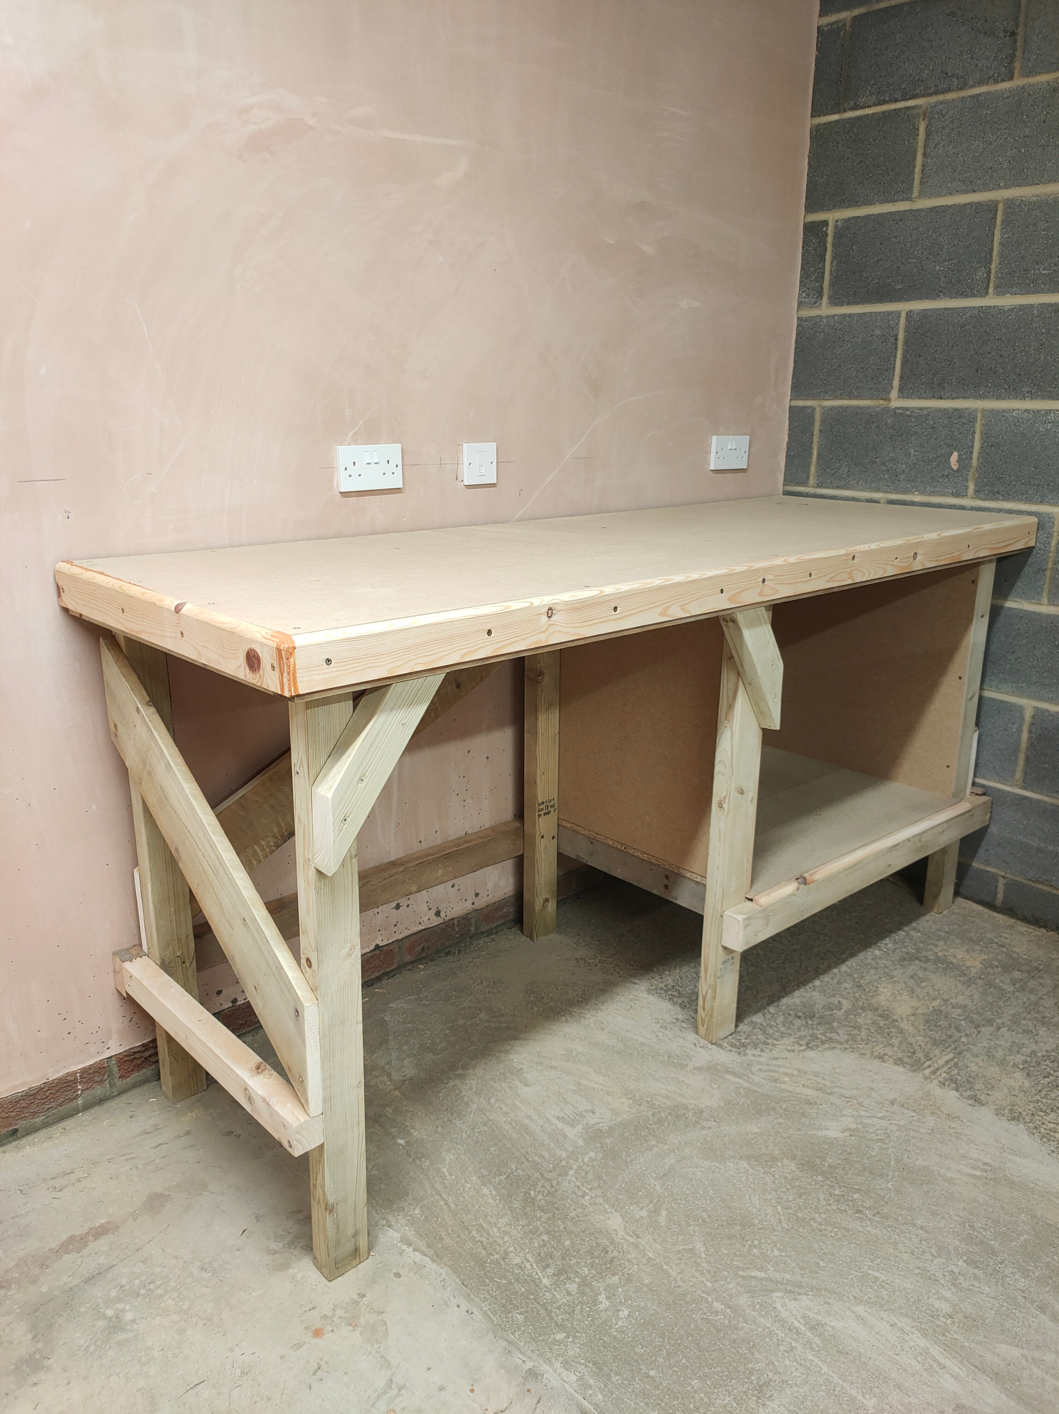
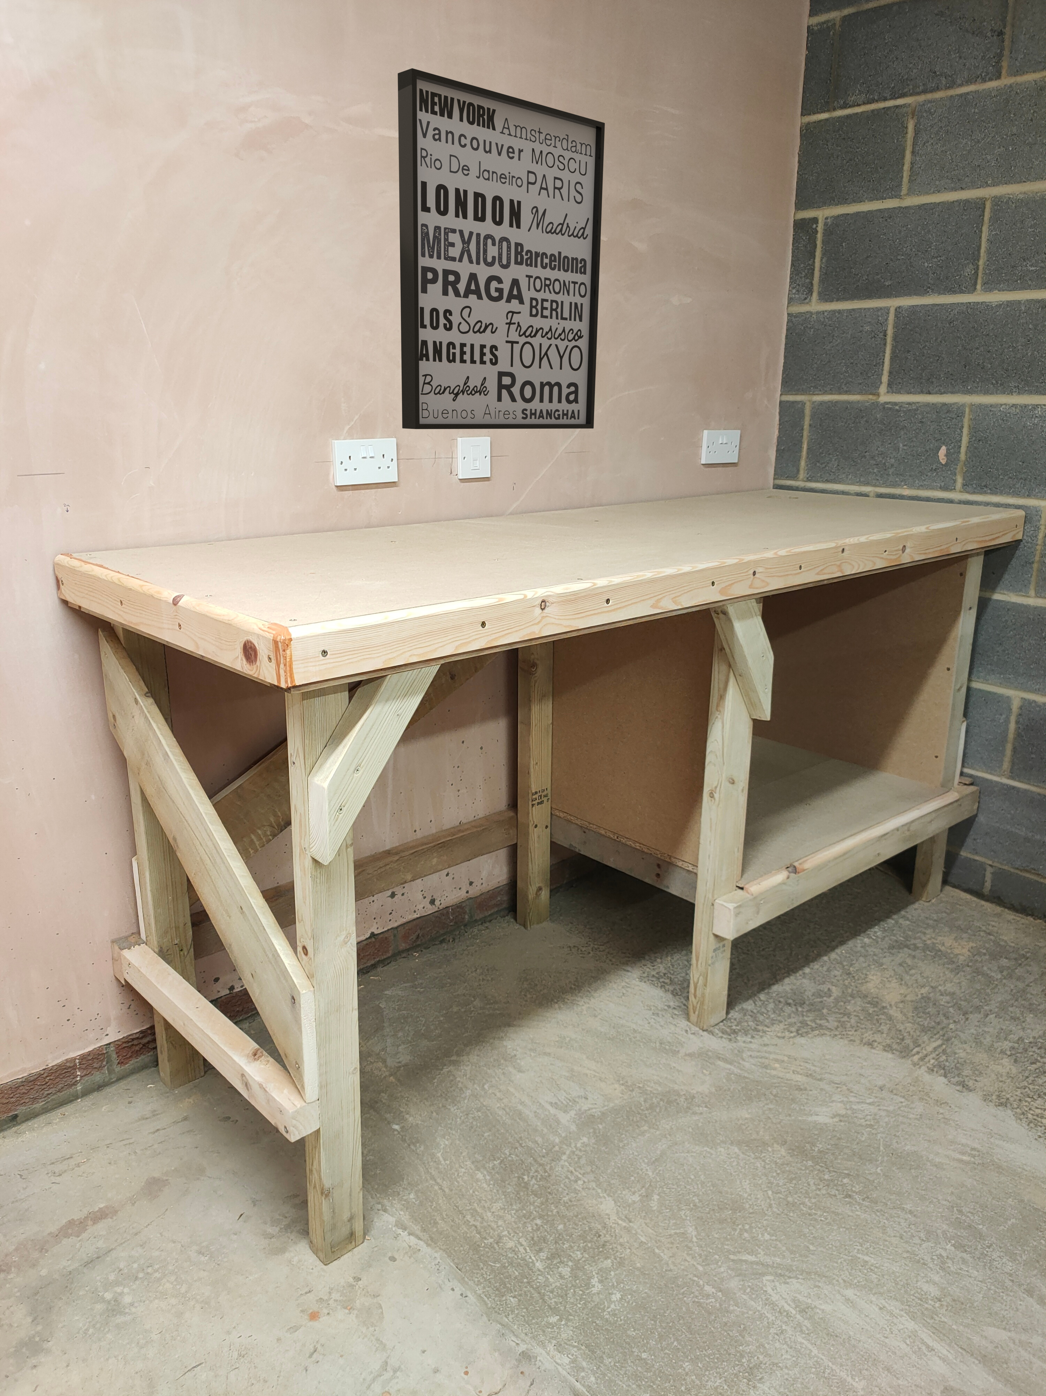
+ wall art (507, 270)
